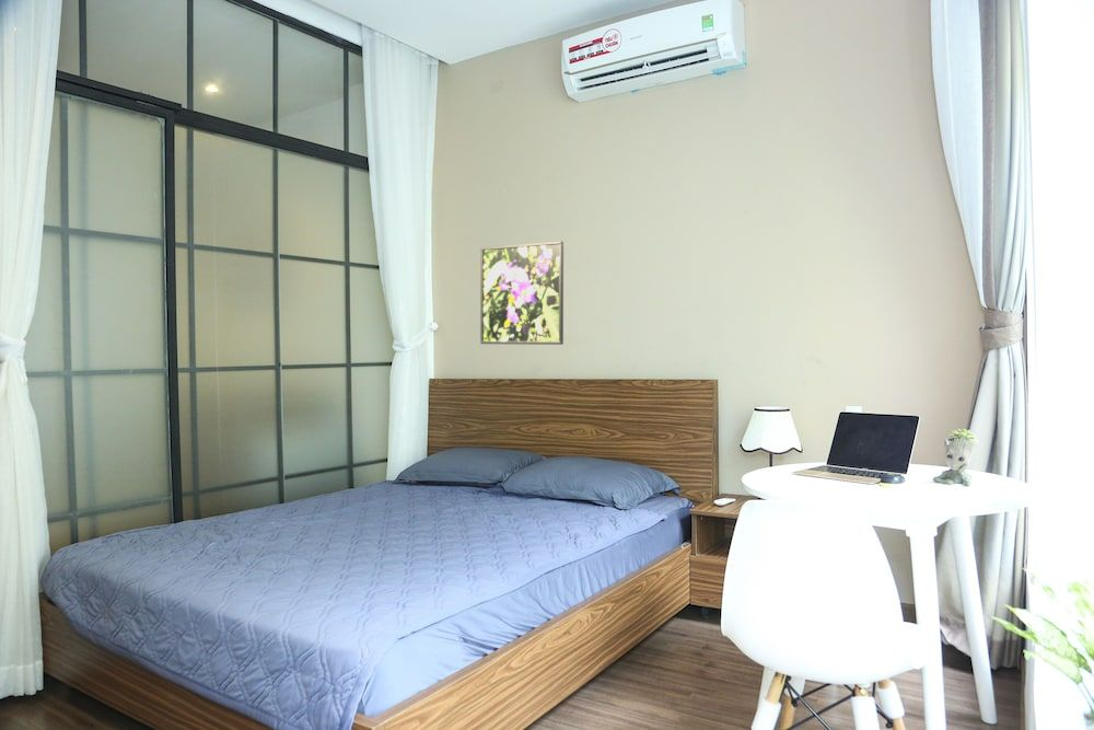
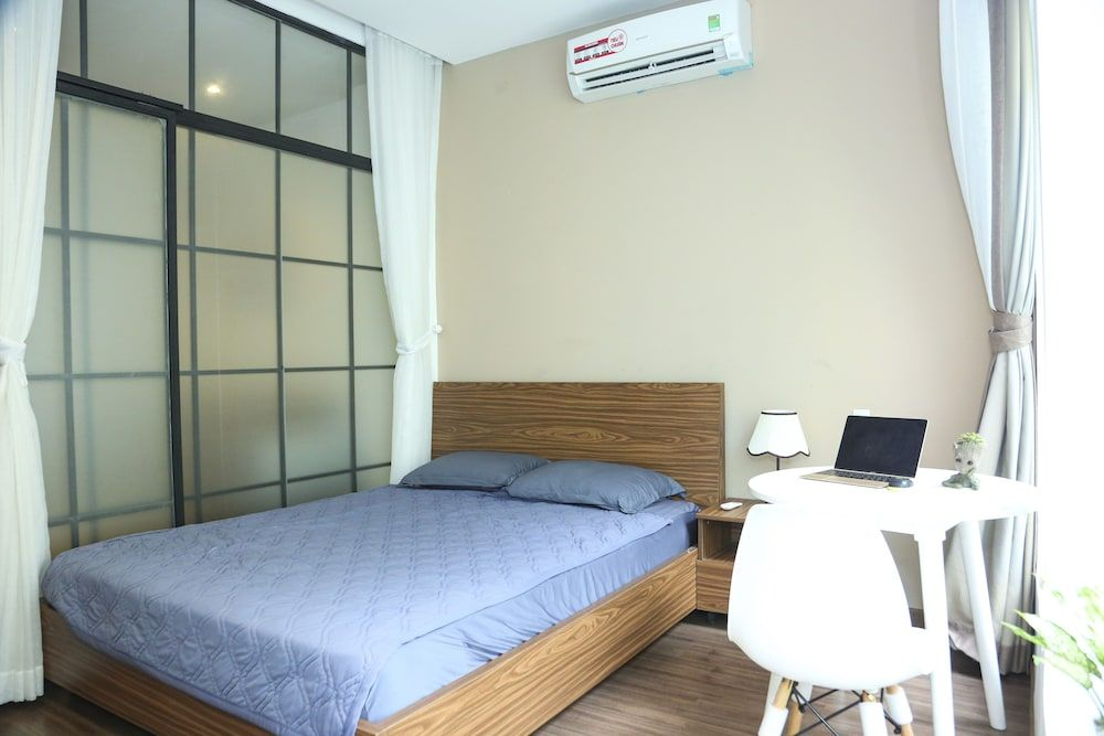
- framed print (520, 294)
